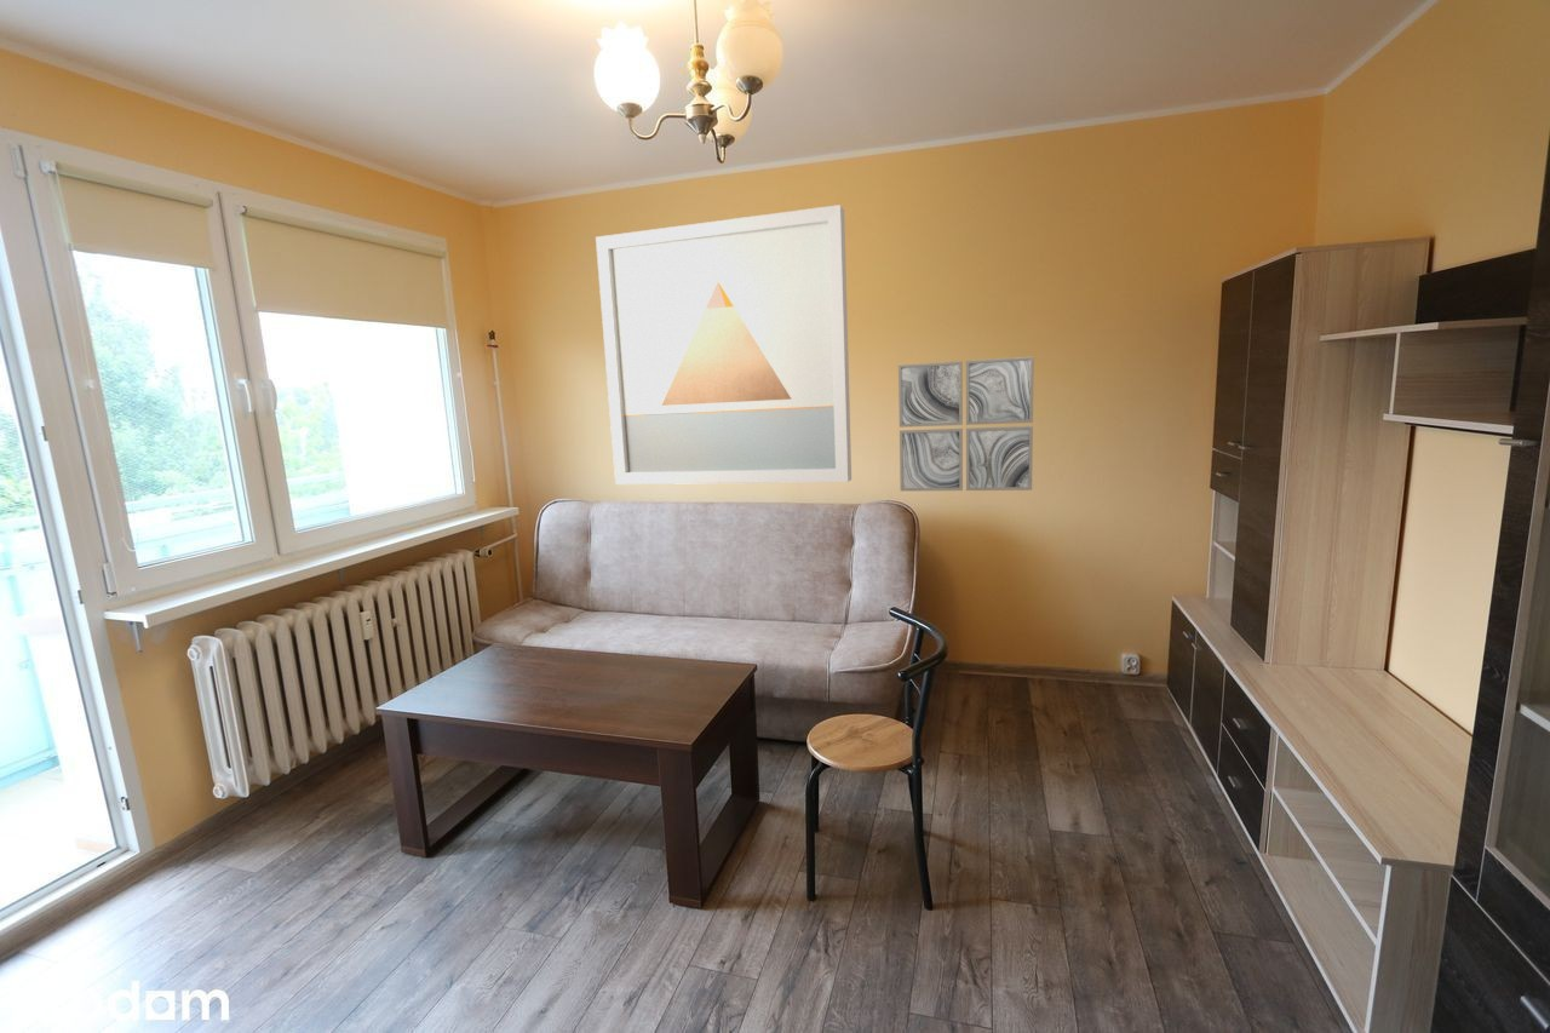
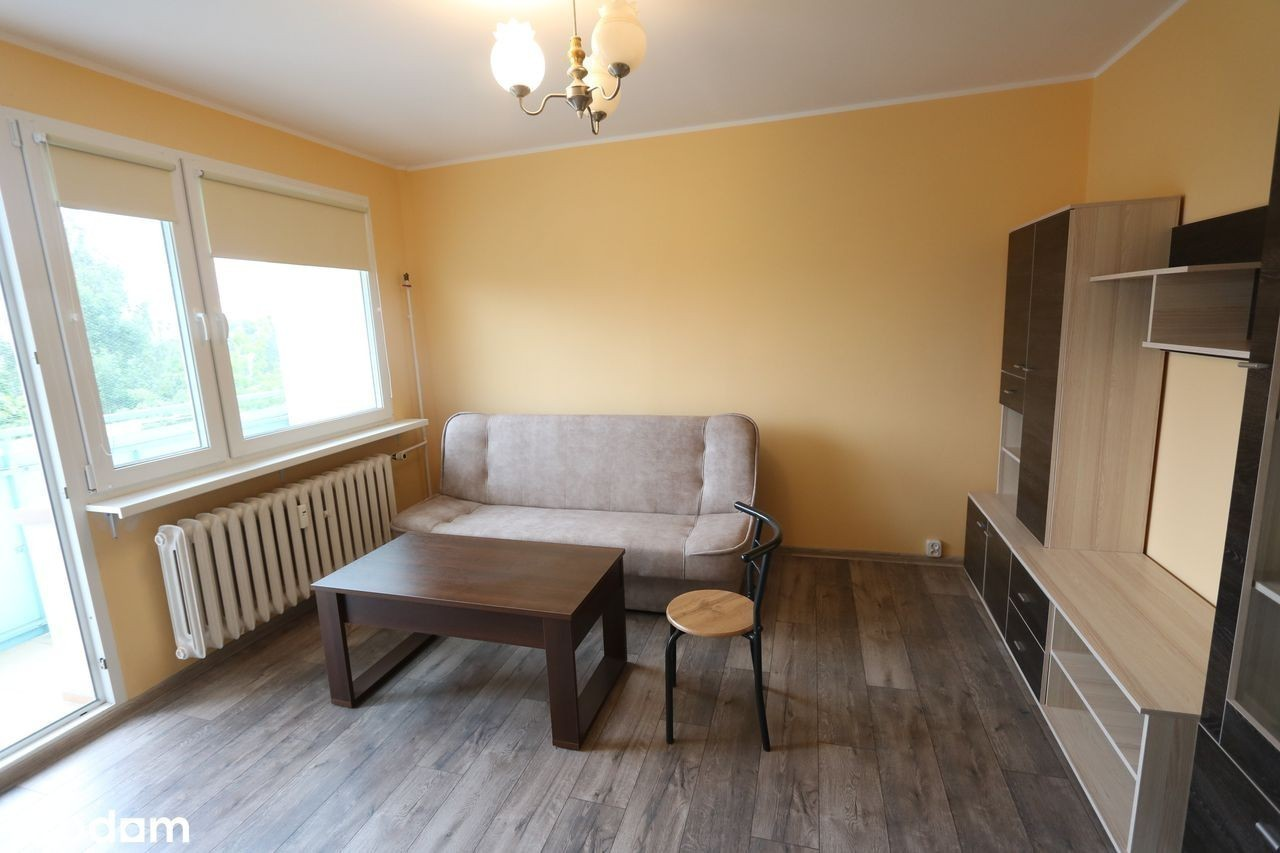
- wall art (722, 356)
- wall art (961, 424)
